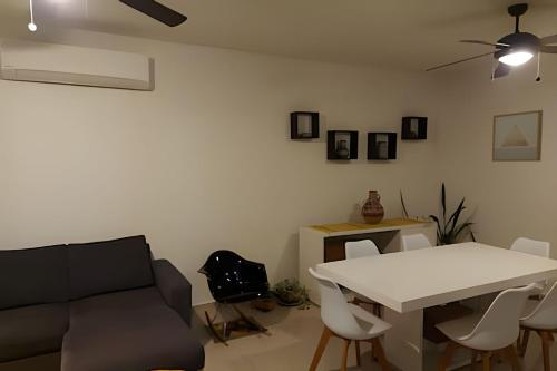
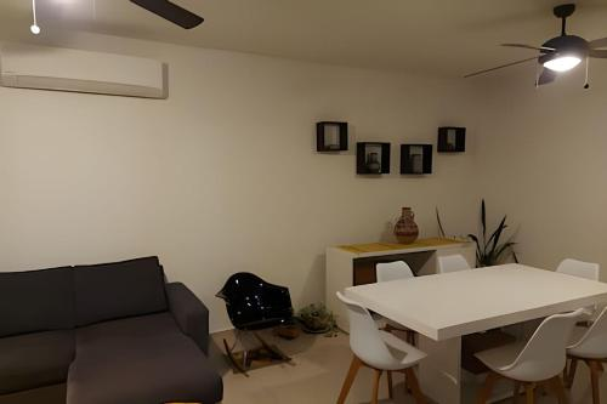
- wall art (516, 137)
